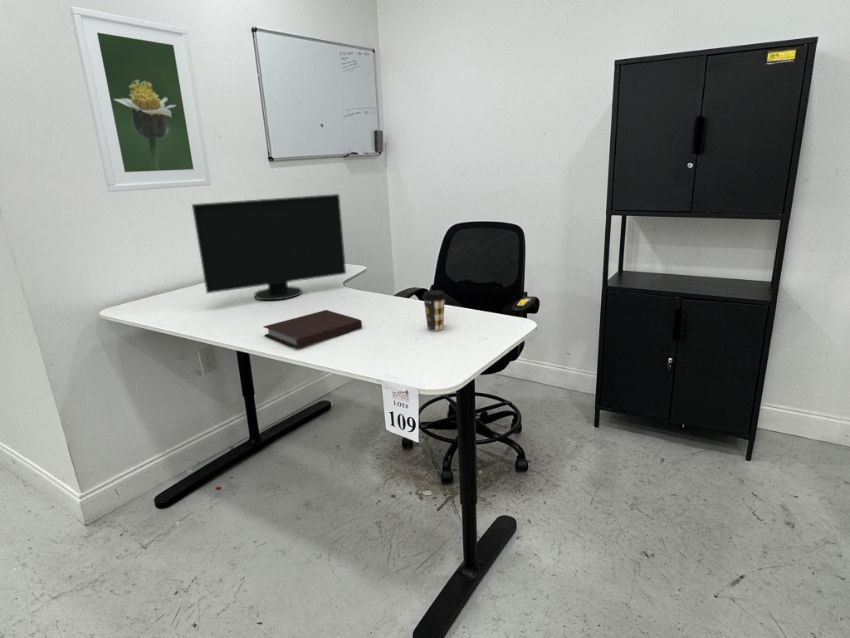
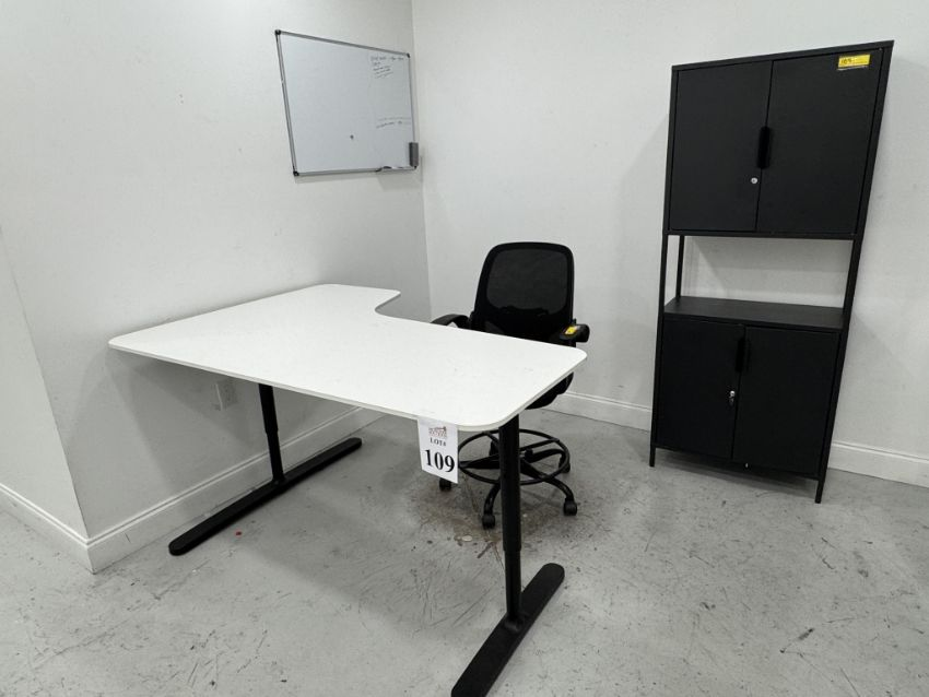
- notebook (312, 327)
- computer monitor (272, 247)
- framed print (148, 107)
- coffee cup (434, 310)
